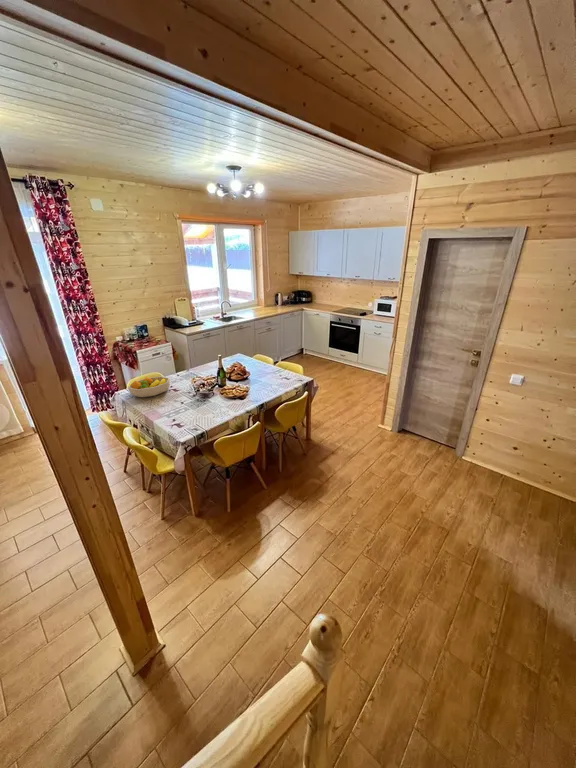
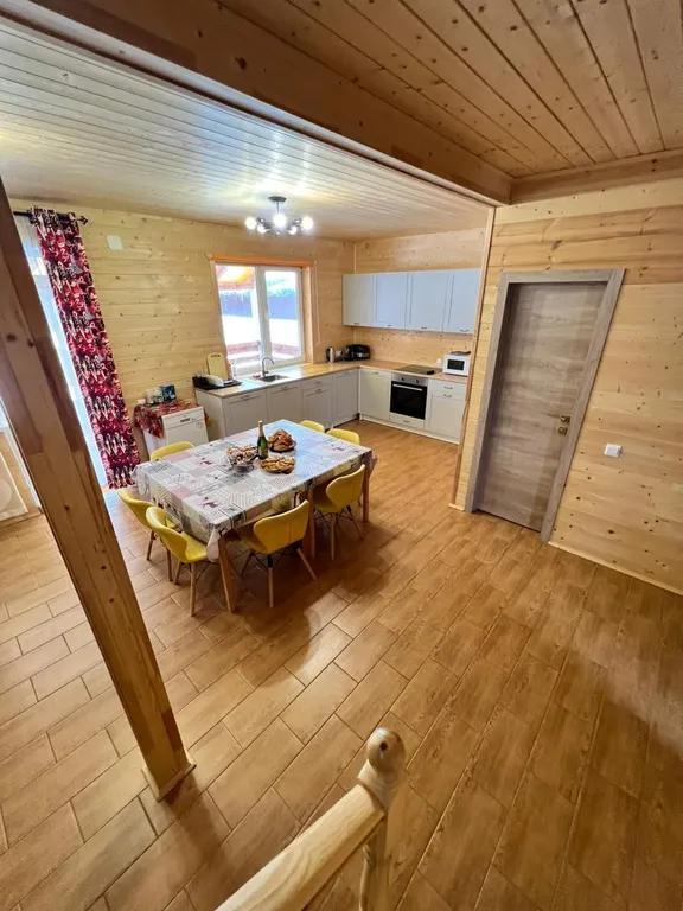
- fruit bowl (150, 385)
